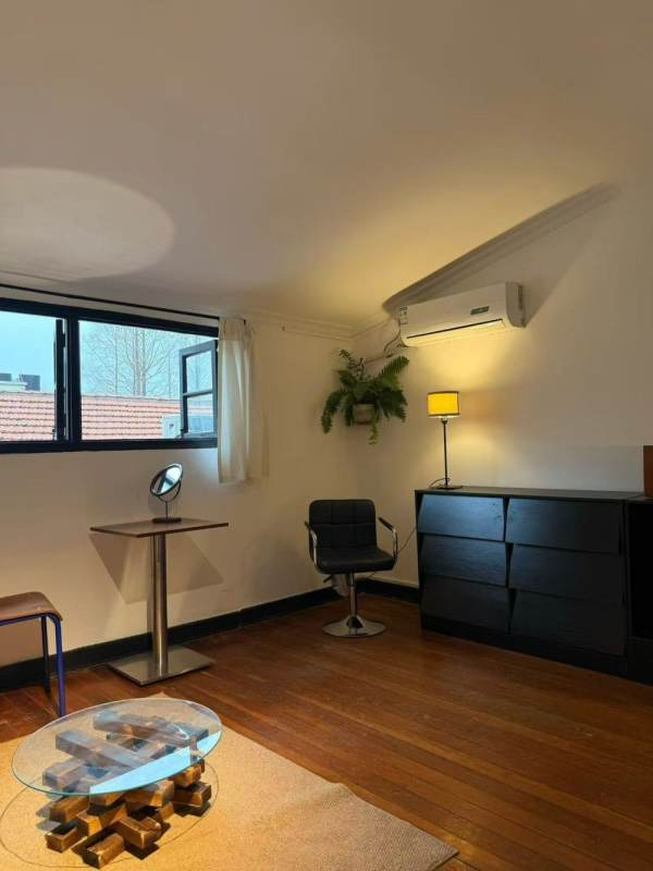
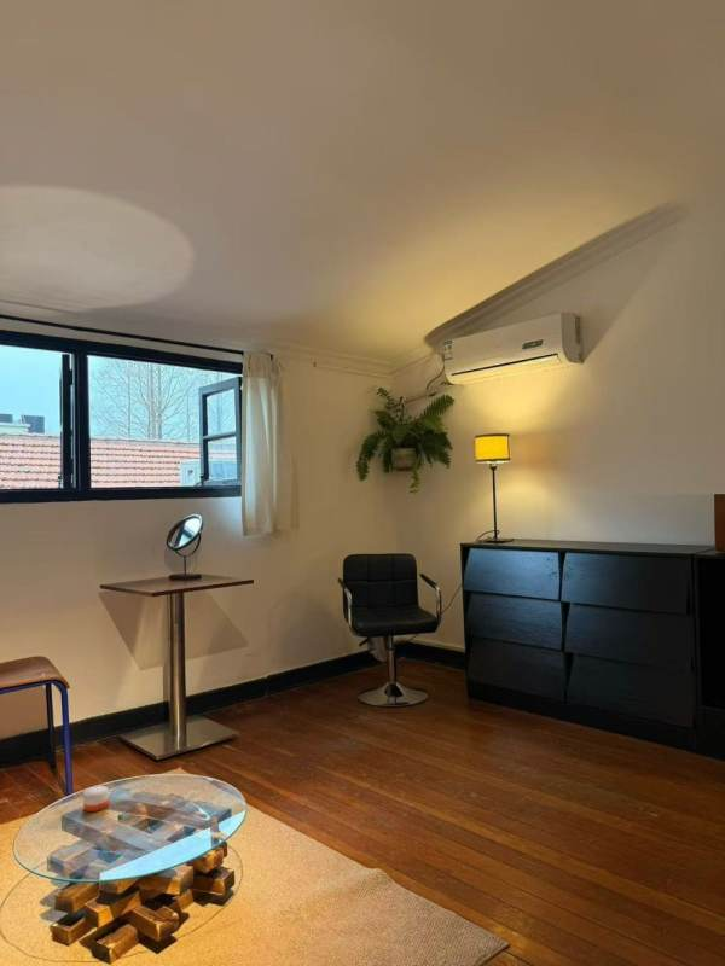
+ candle (95, 790)
